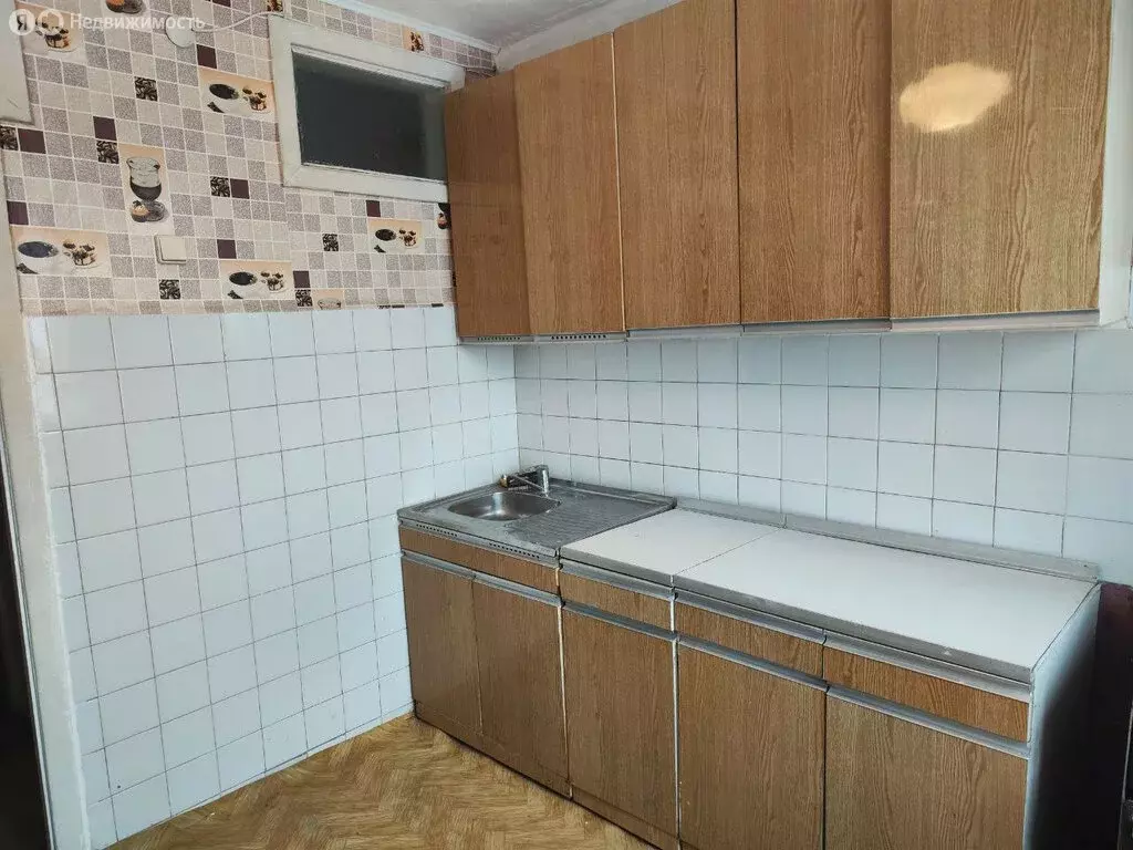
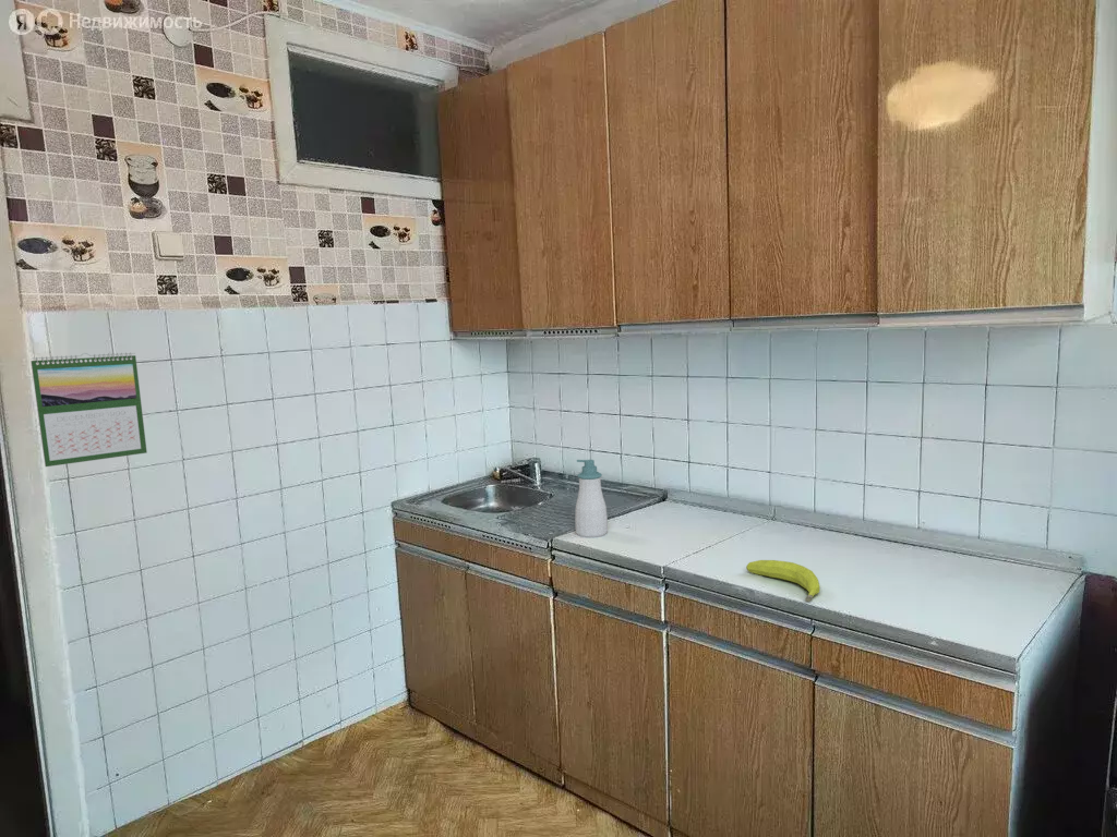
+ soap bottle (590, 497)
+ fruit (780, 575)
+ calendar (91, 407)
